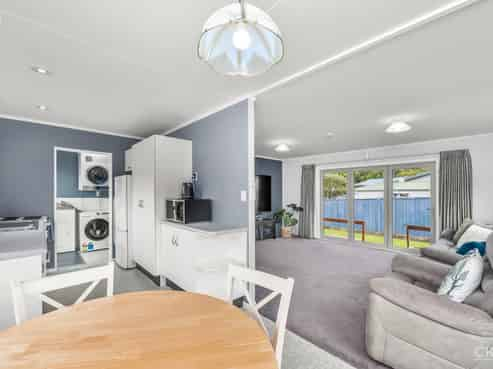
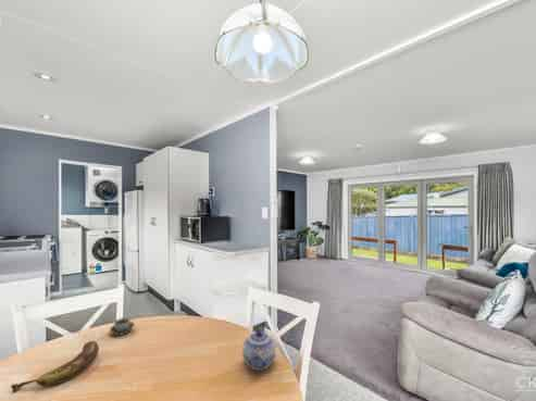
+ cup (122, 326)
+ teapot (259, 347)
+ banana (67, 362)
